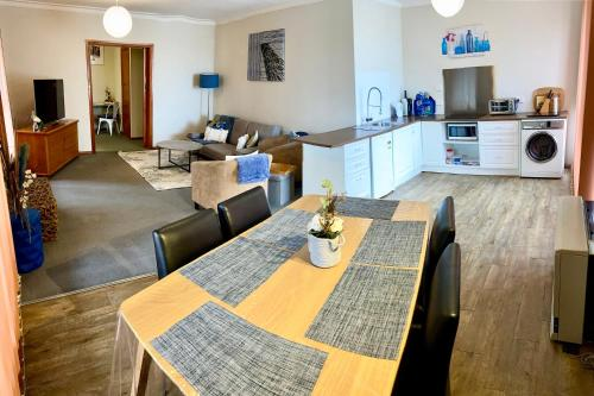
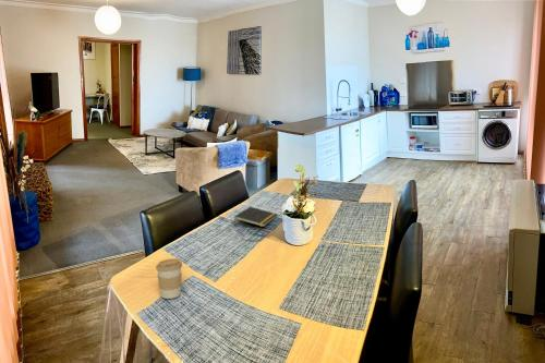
+ coffee cup (169, 277)
+ notepad (256, 216)
